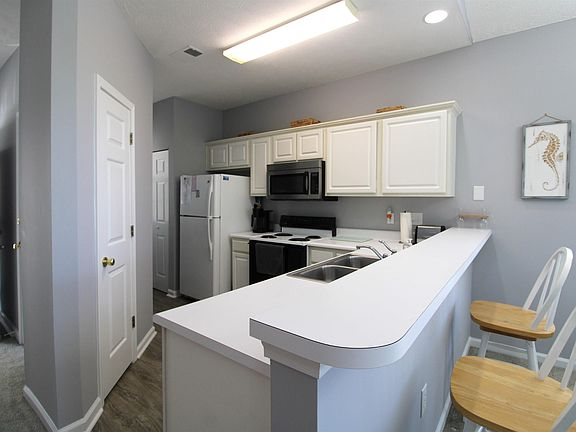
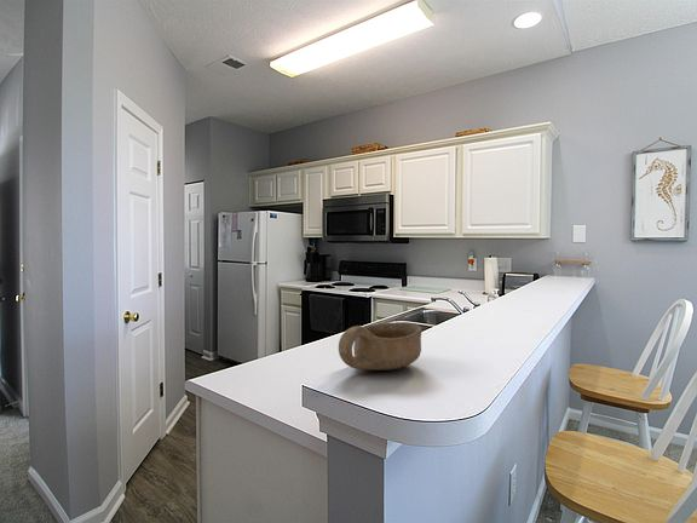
+ bowl (380, 345)
